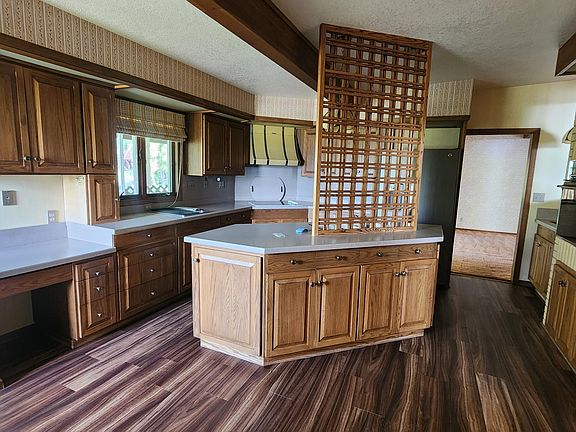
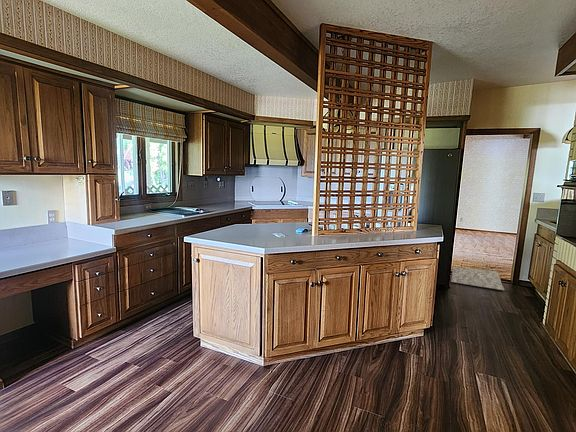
+ rug (475, 274)
